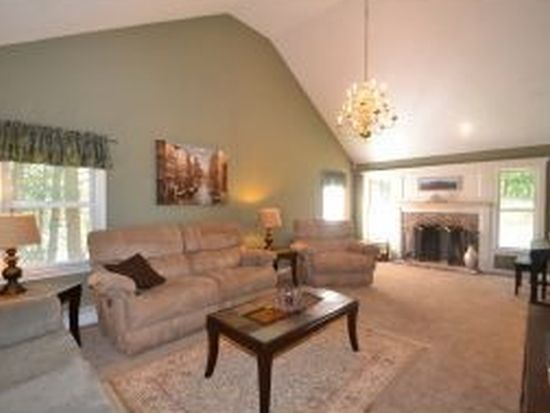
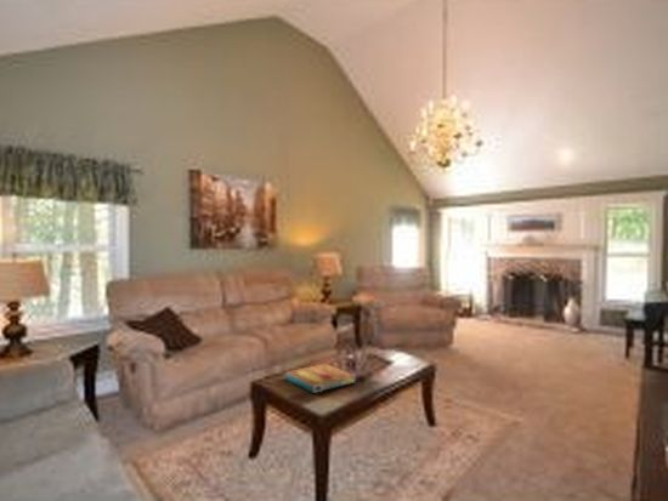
+ pizza box (319, 377)
